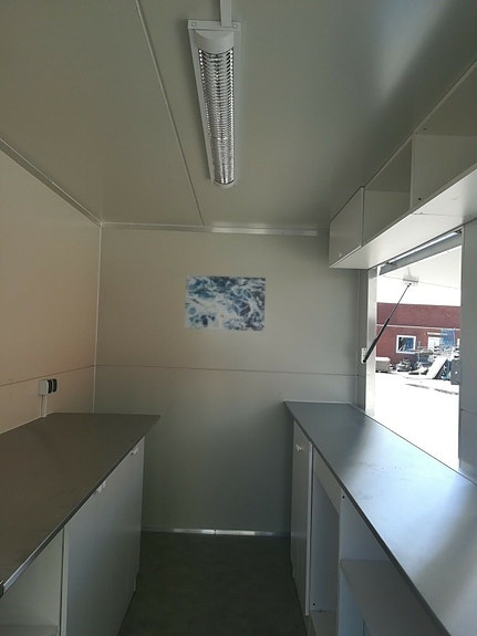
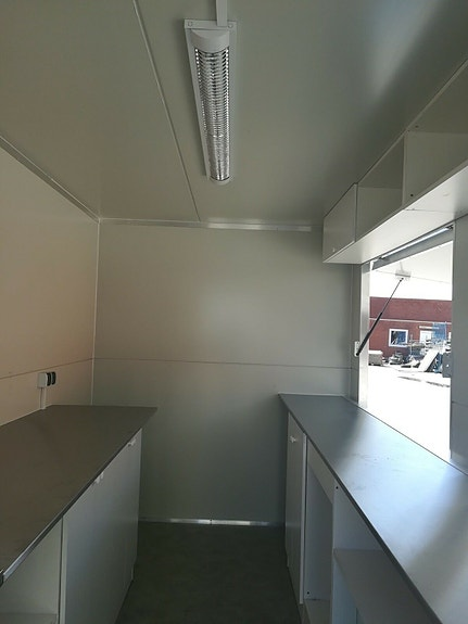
- wall art (225, 303)
